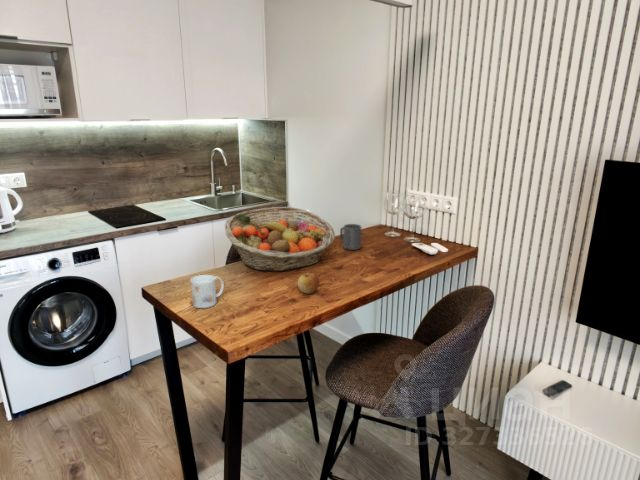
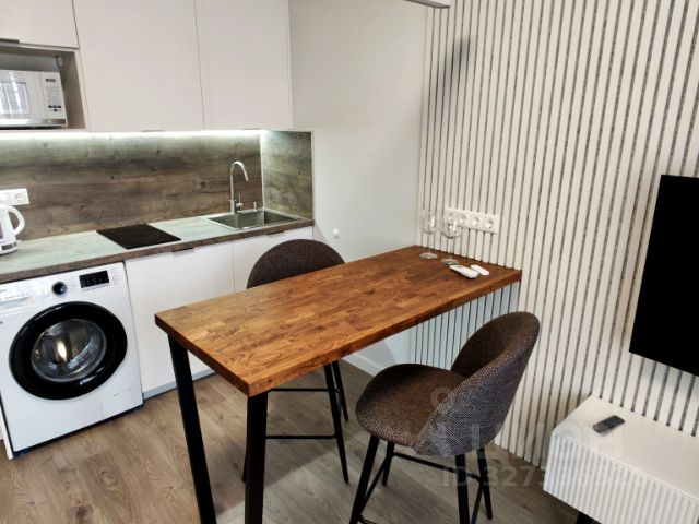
- apple (308, 282)
- mug (208, 289)
- mug (349, 236)
- fruit basket (280, 237)
